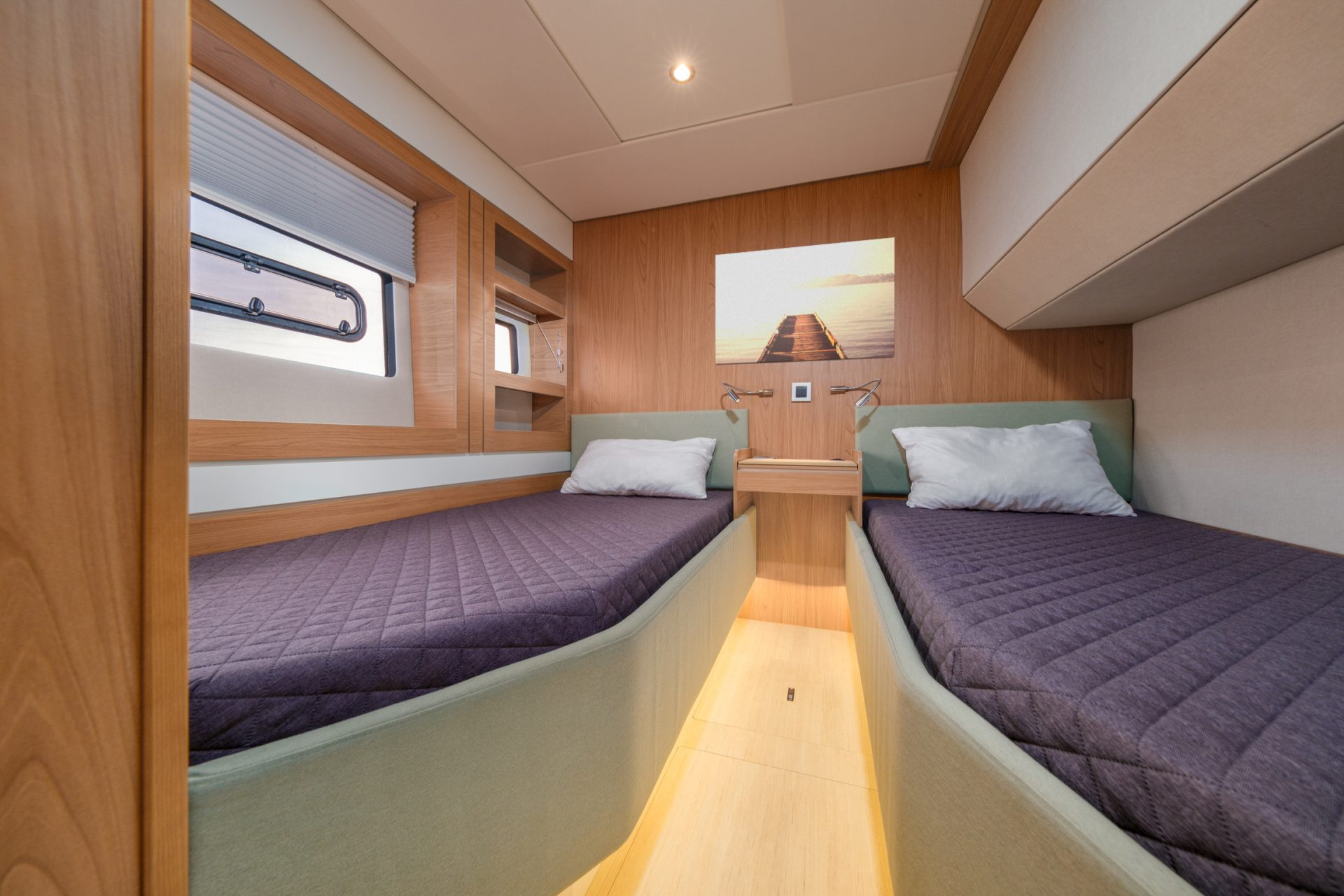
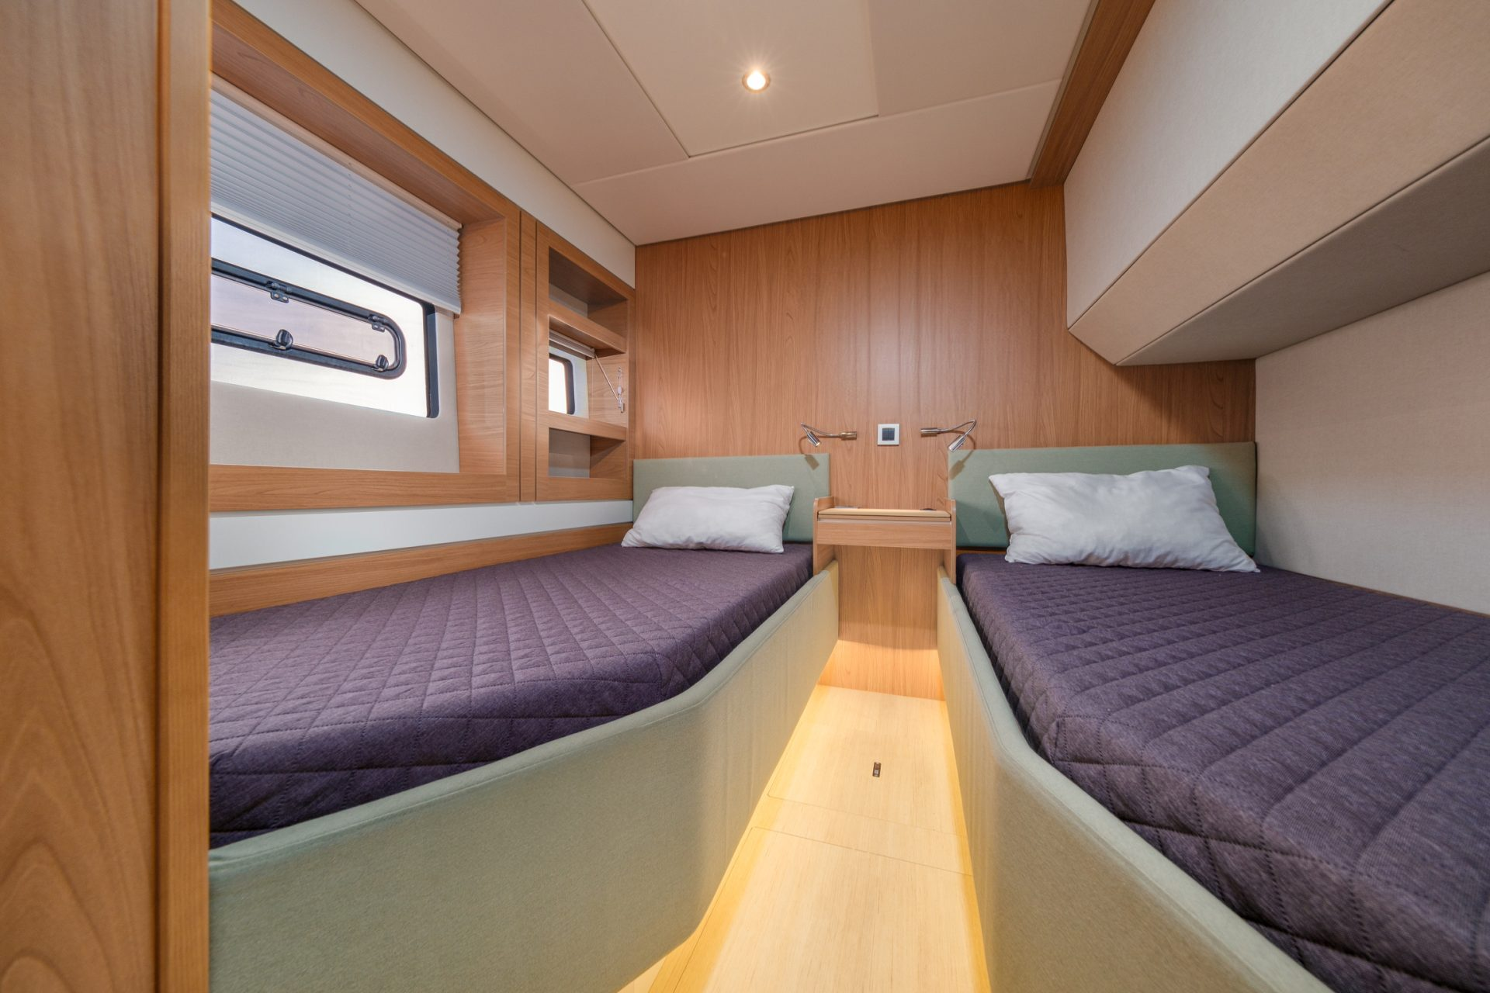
- wall art (801, 304)
